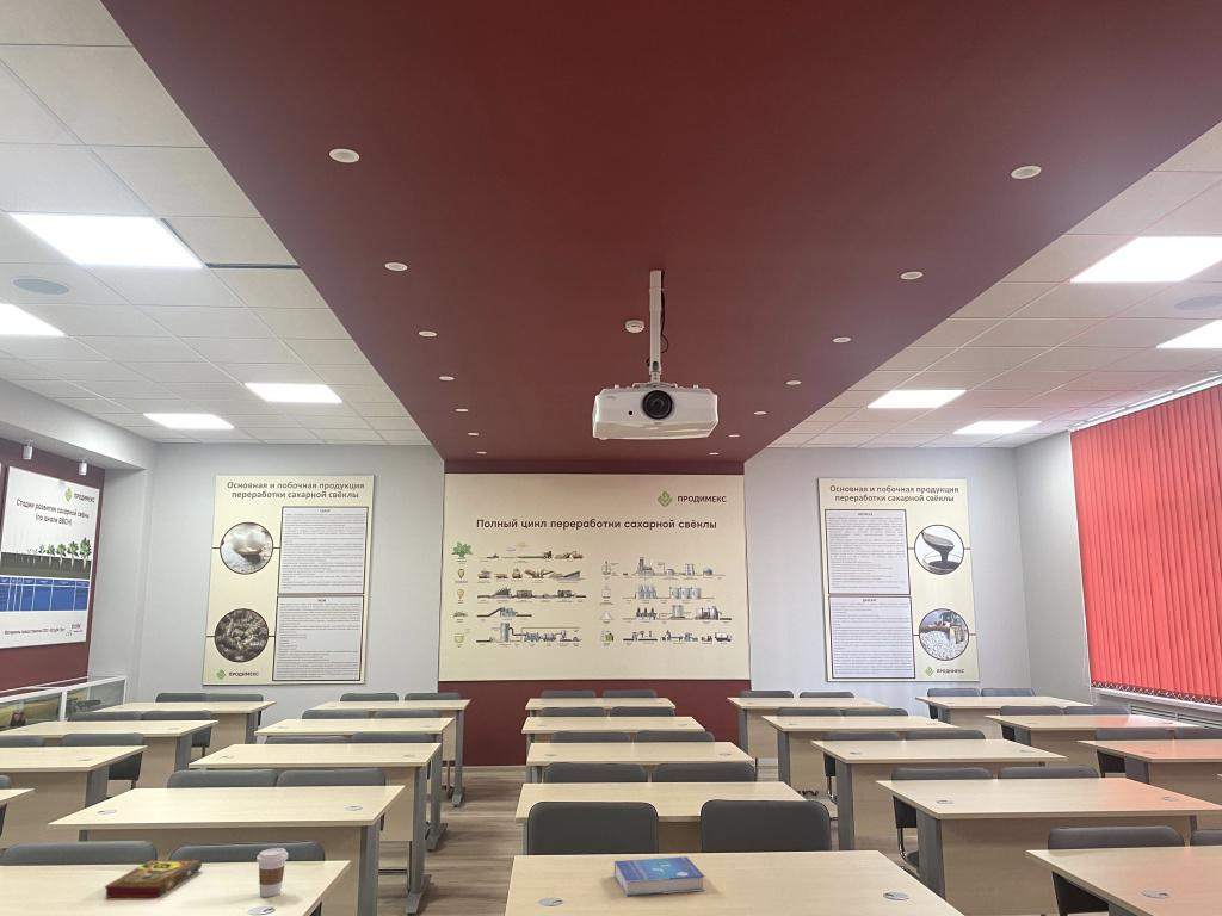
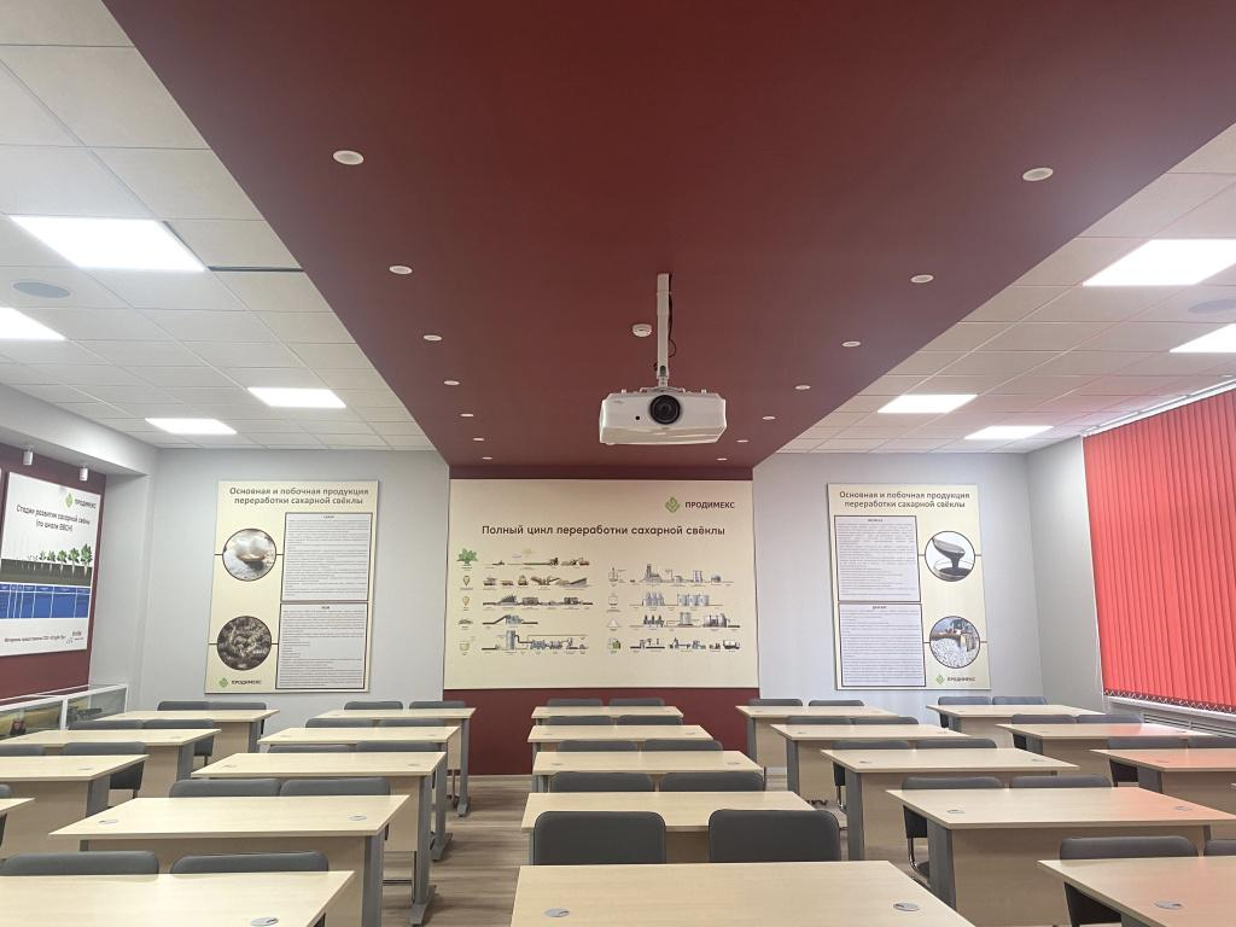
- coffee cup (271, 872)
- book (658, 874)
- book (155, 878)
